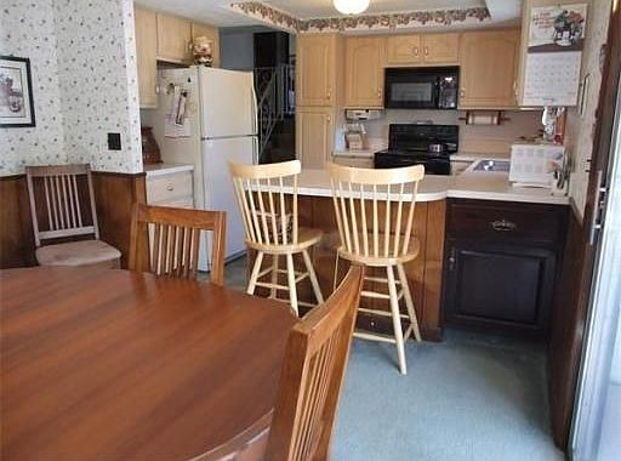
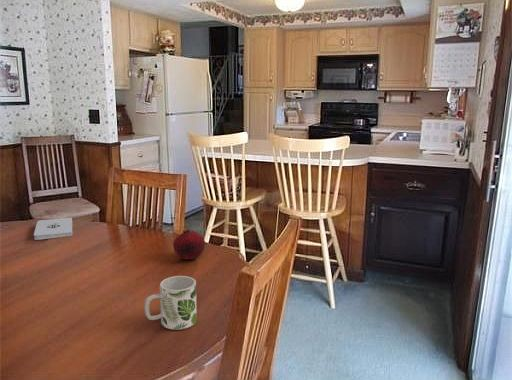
+ mug (170, 303)
+ notepad (54, 228)
+ fruit (189, 243)
